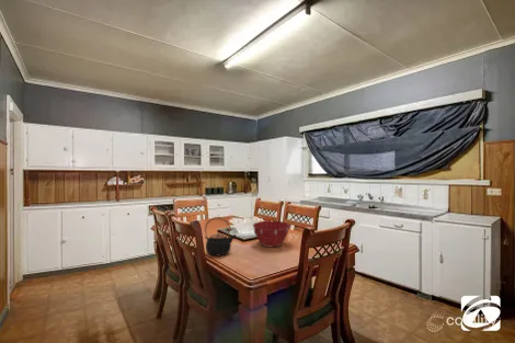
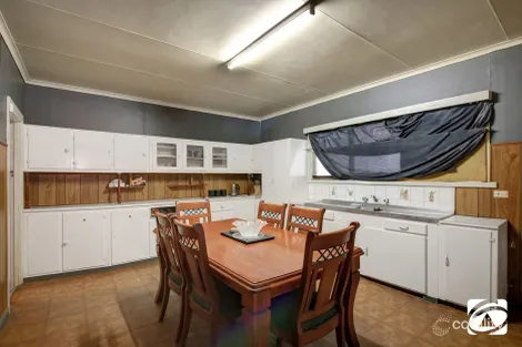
- mixing bowl (271, 235)
- teapot (220, 235)
